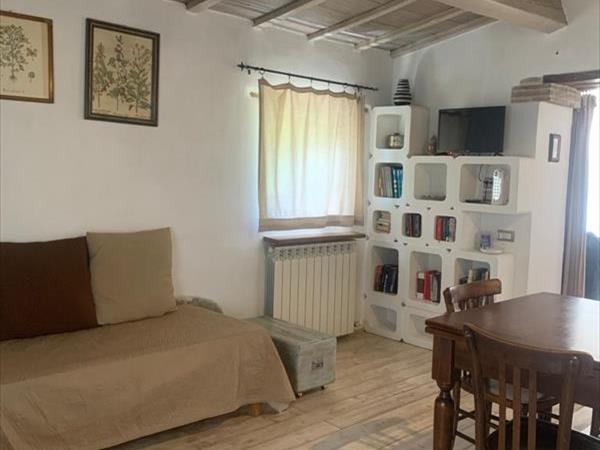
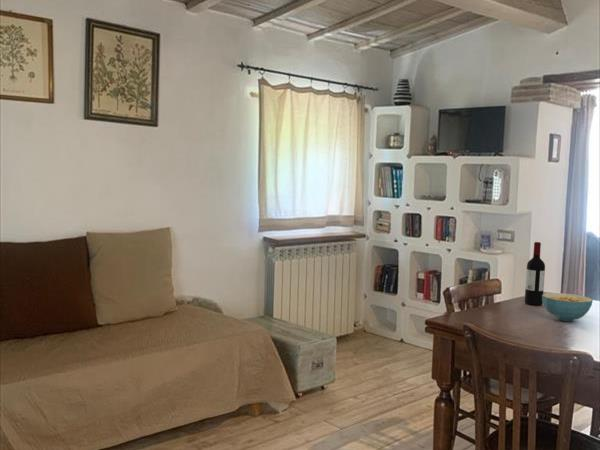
+ cereal bowl (566, 308)
+ wine bottle (535, 273)
